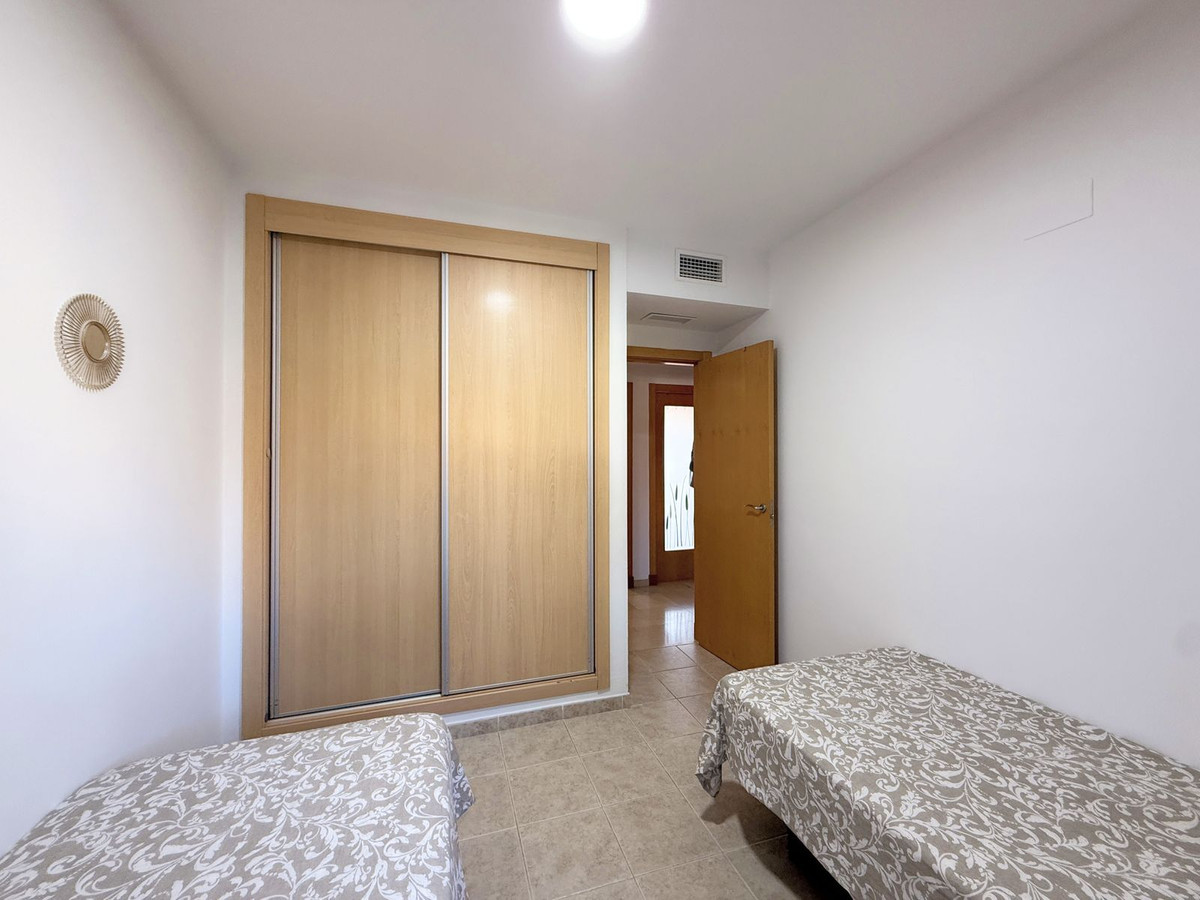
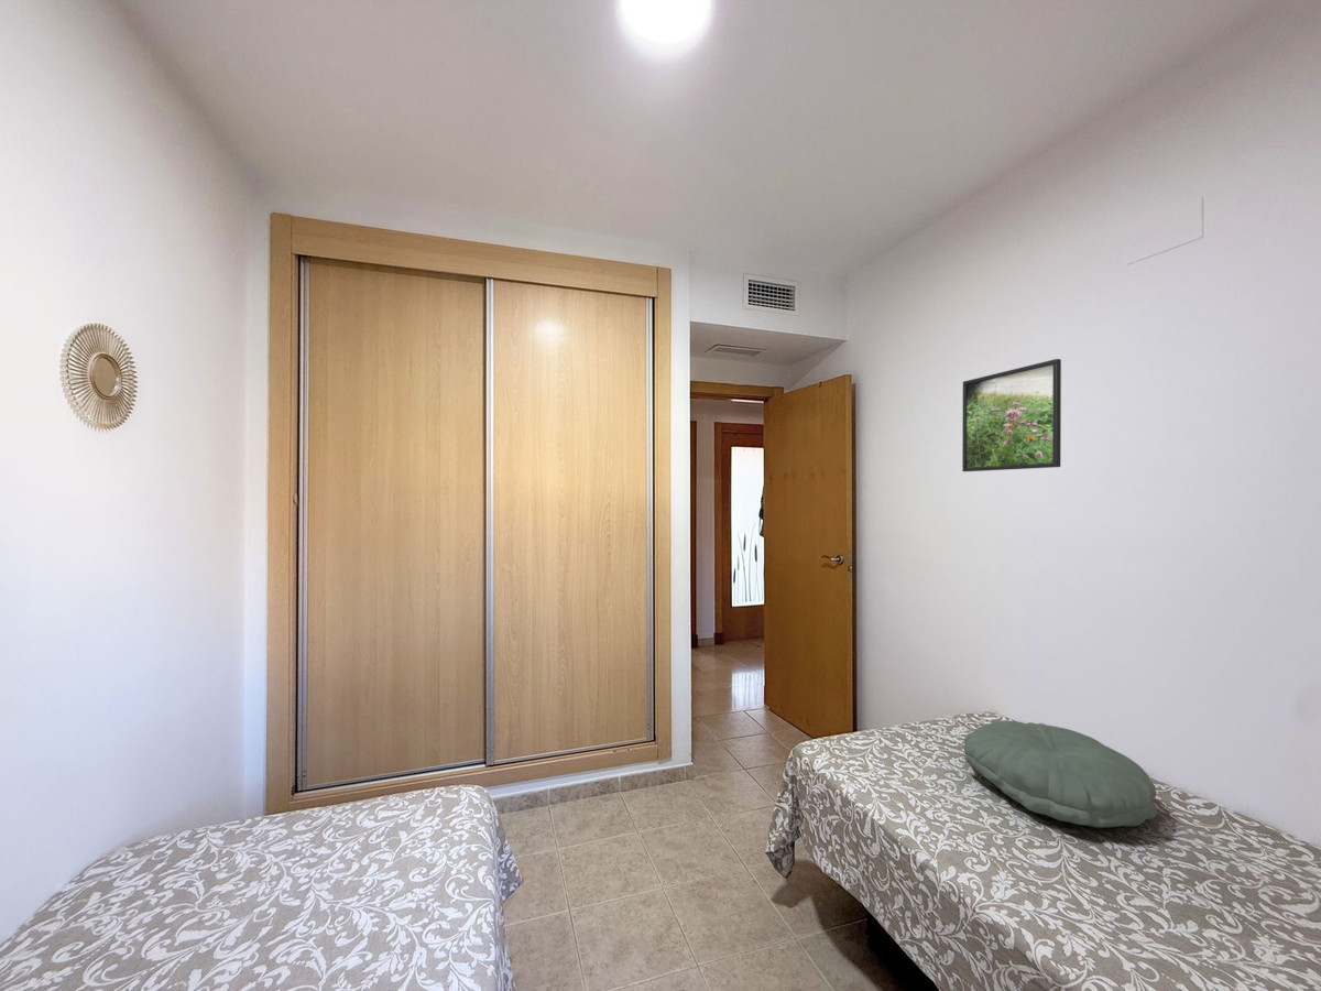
+ pillow (1055, 766)
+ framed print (1007, 420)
